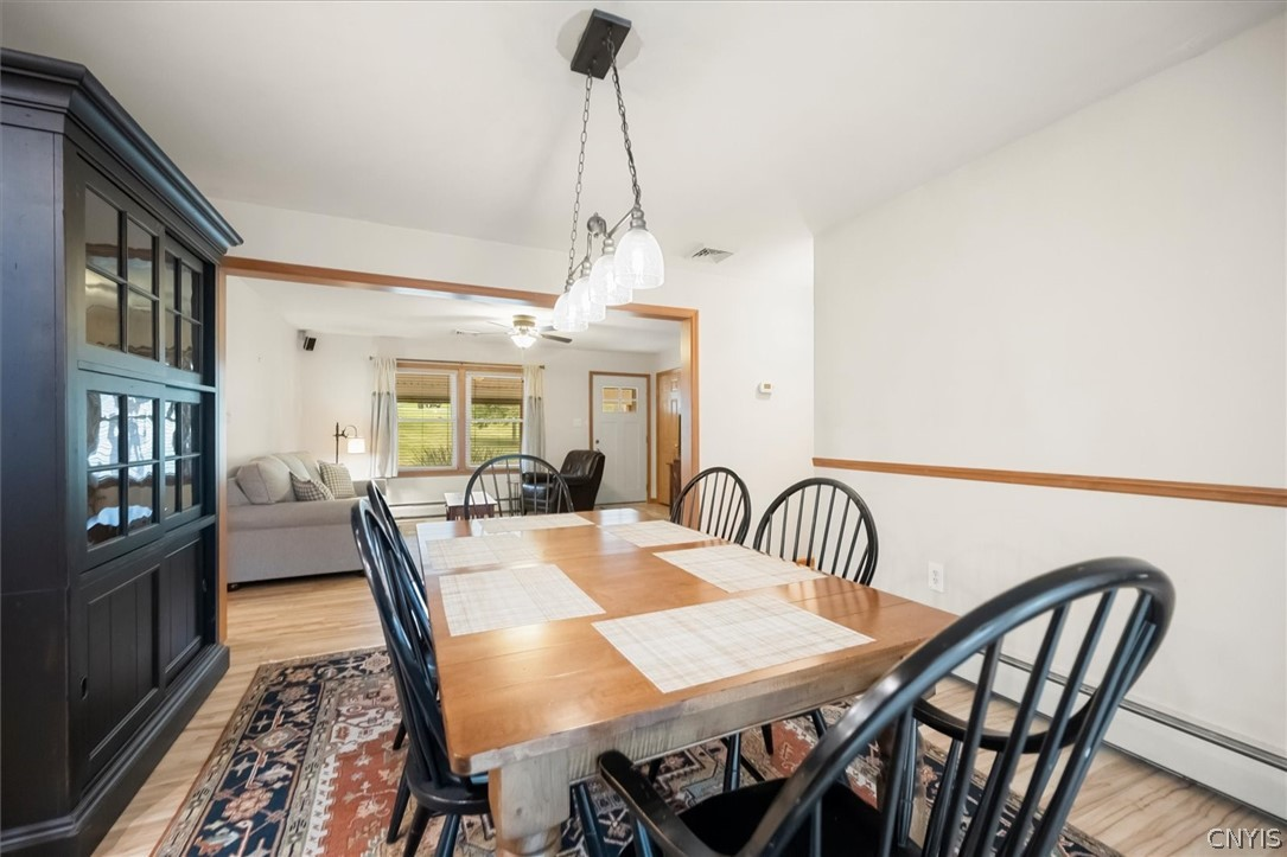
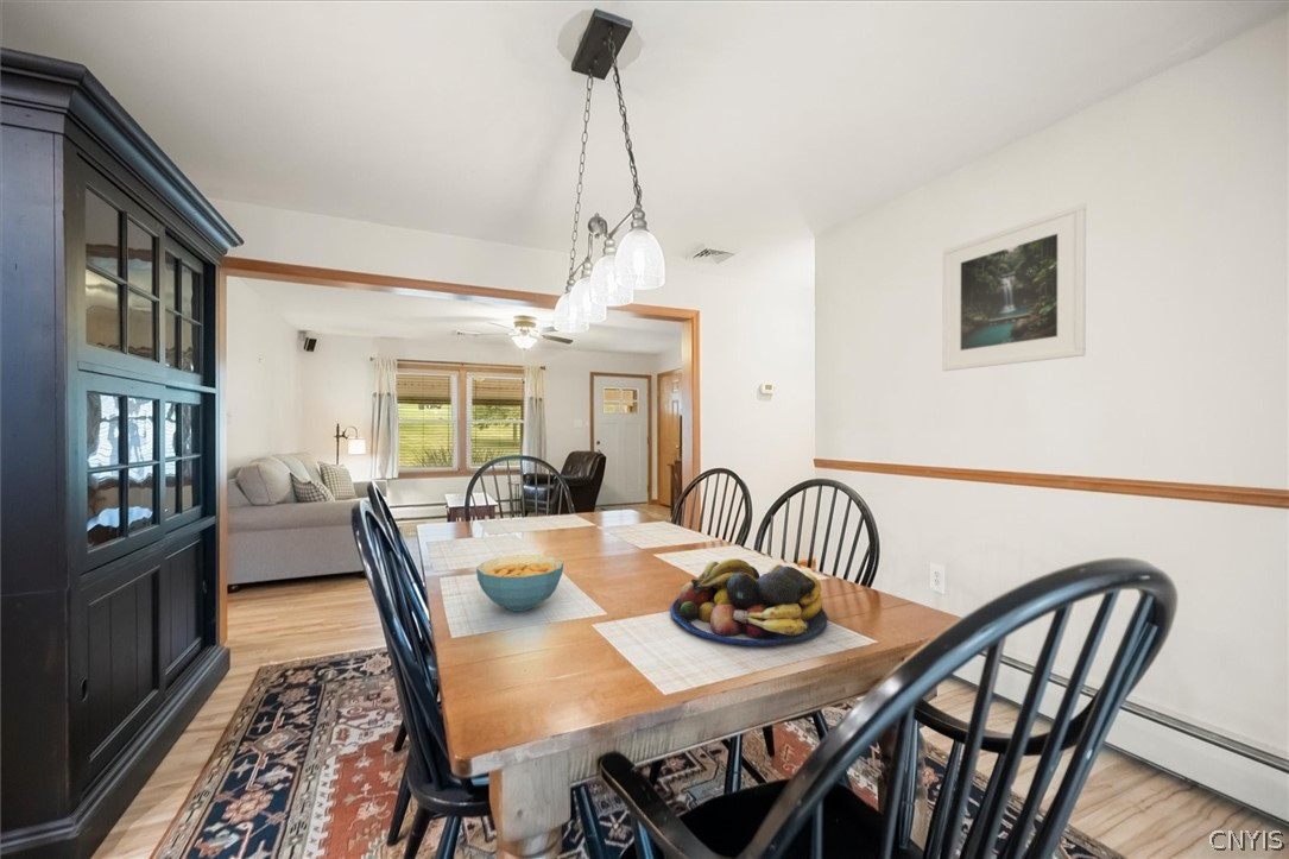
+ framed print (1005, 296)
+ cereal bowl (520, 586)
+ fruit bowl (745, 586)
